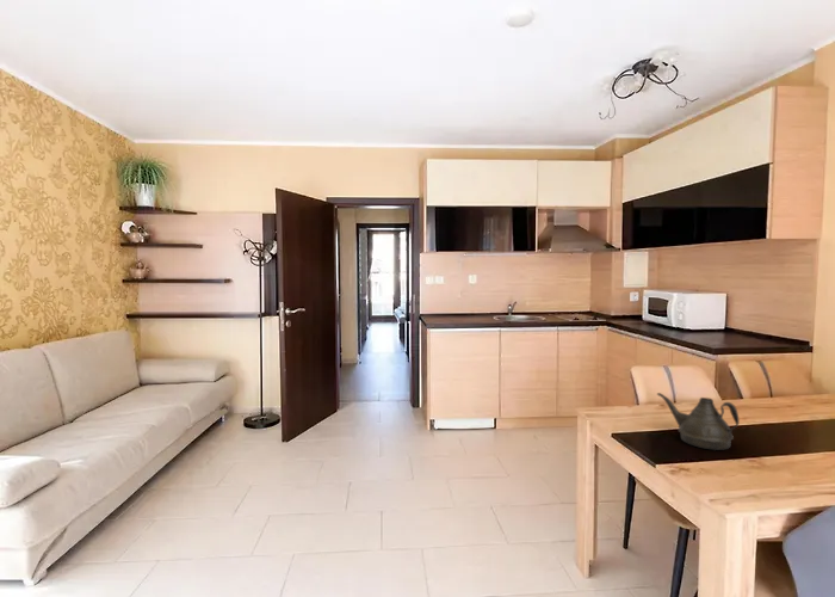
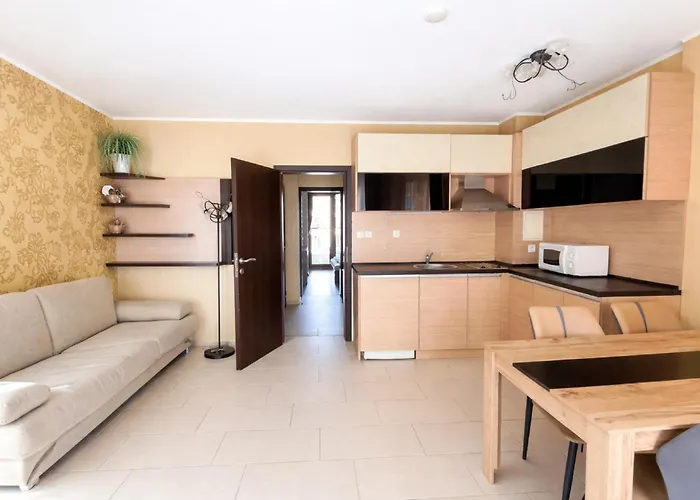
- teapot (695, 418)
